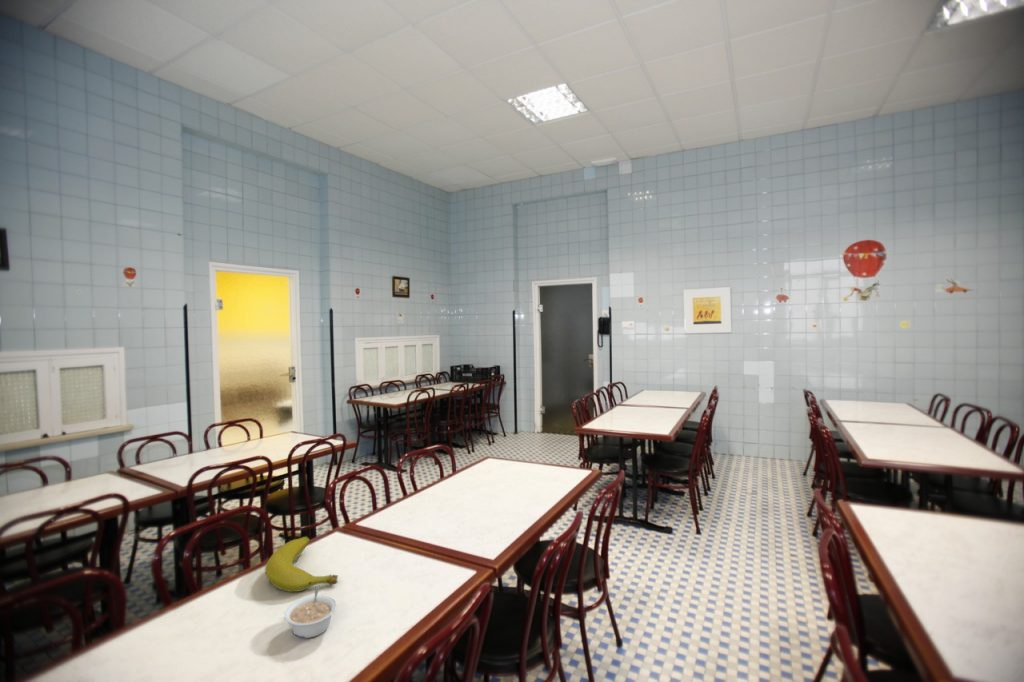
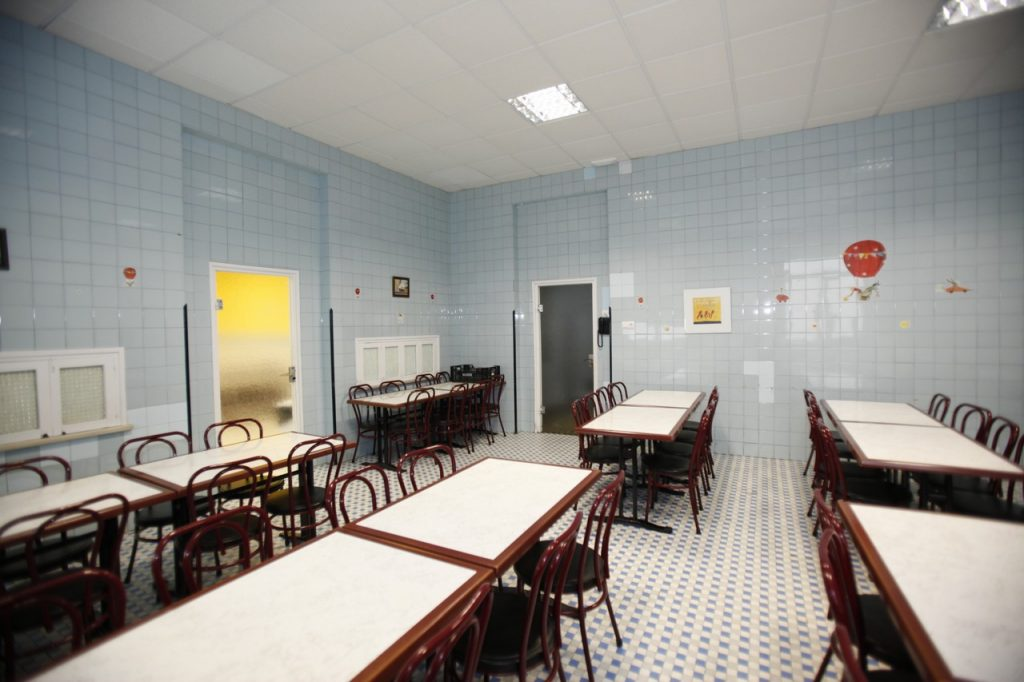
- legume (310, 615)
- banana (296, 557)
